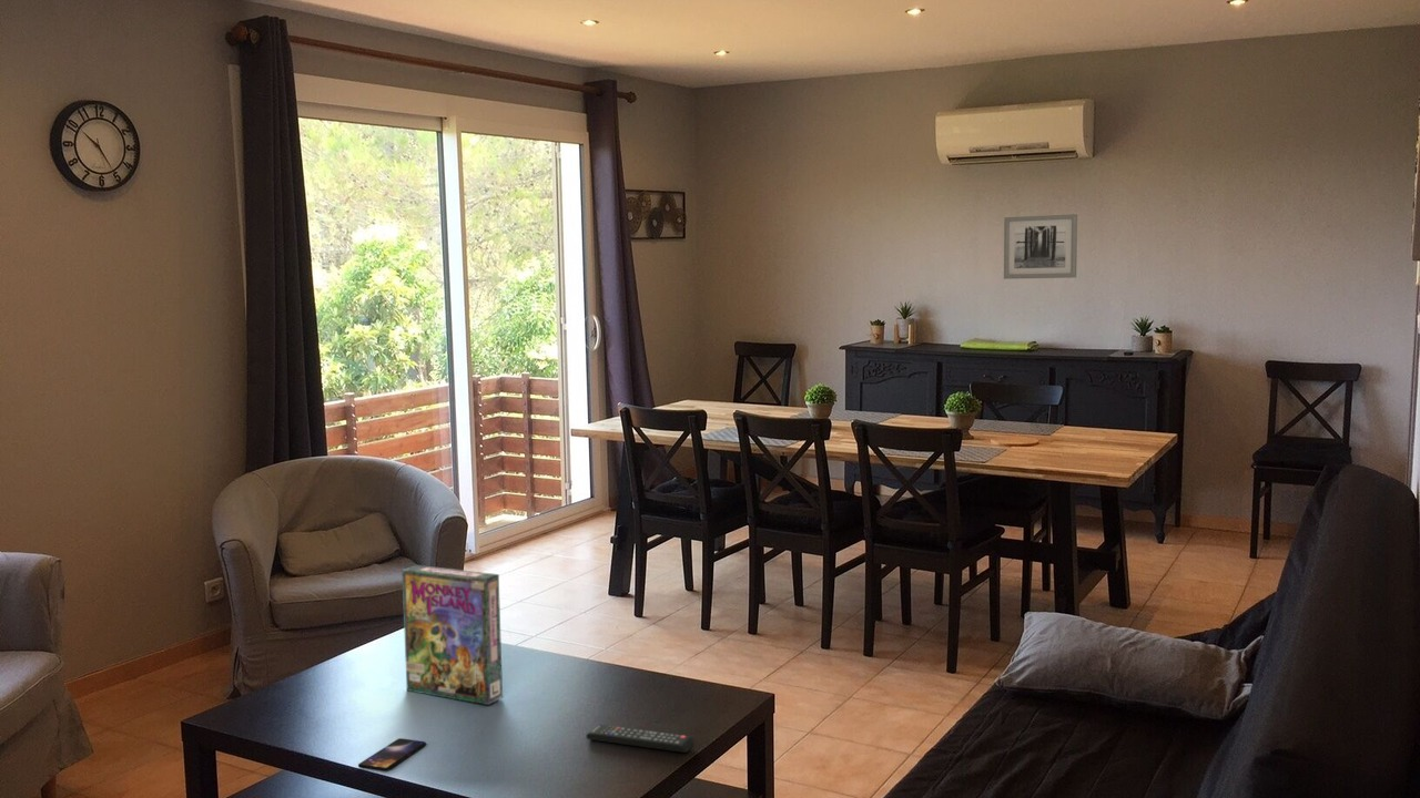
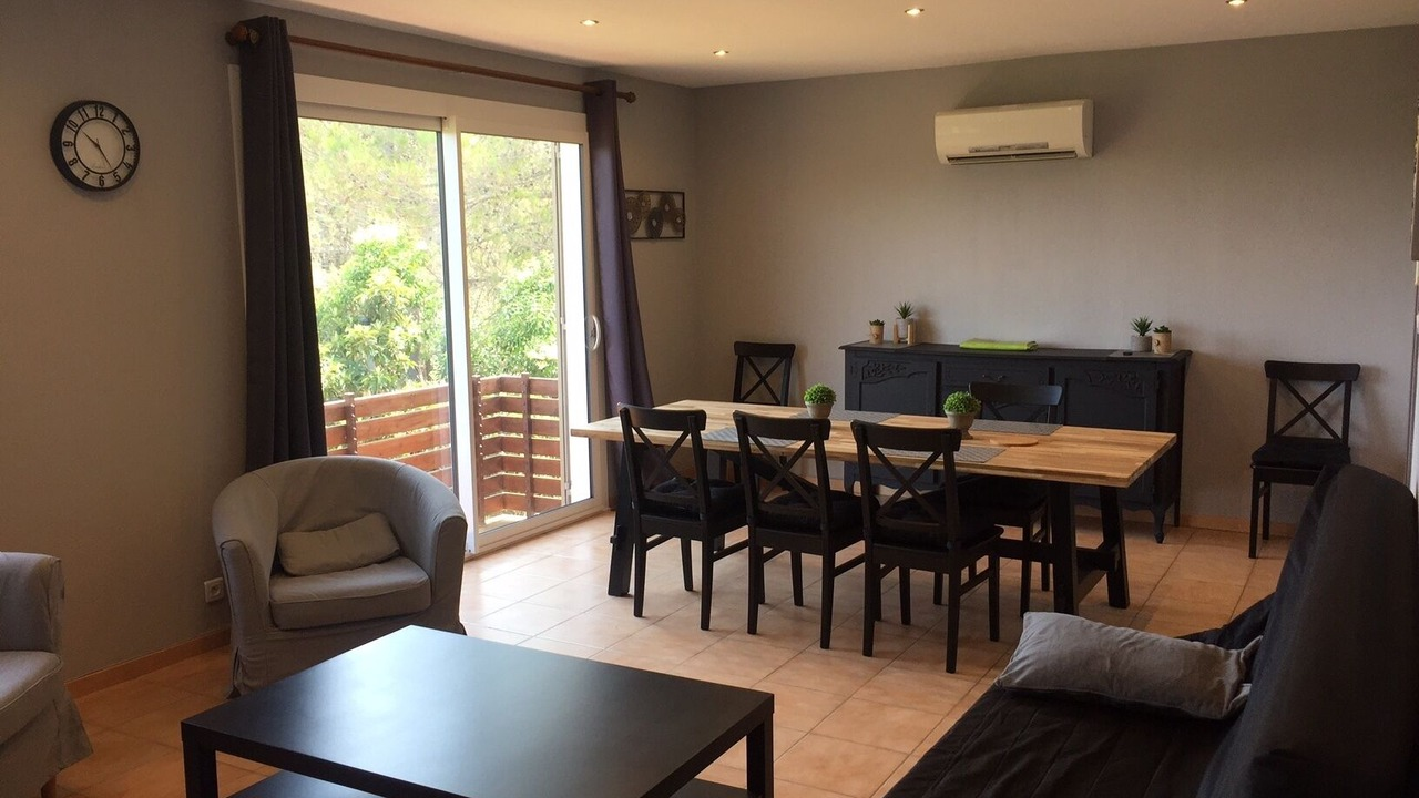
- wall art (1039, 247)
- smartphone (393, 754)
- remote control (639, 738)
- game box (452, 633)
